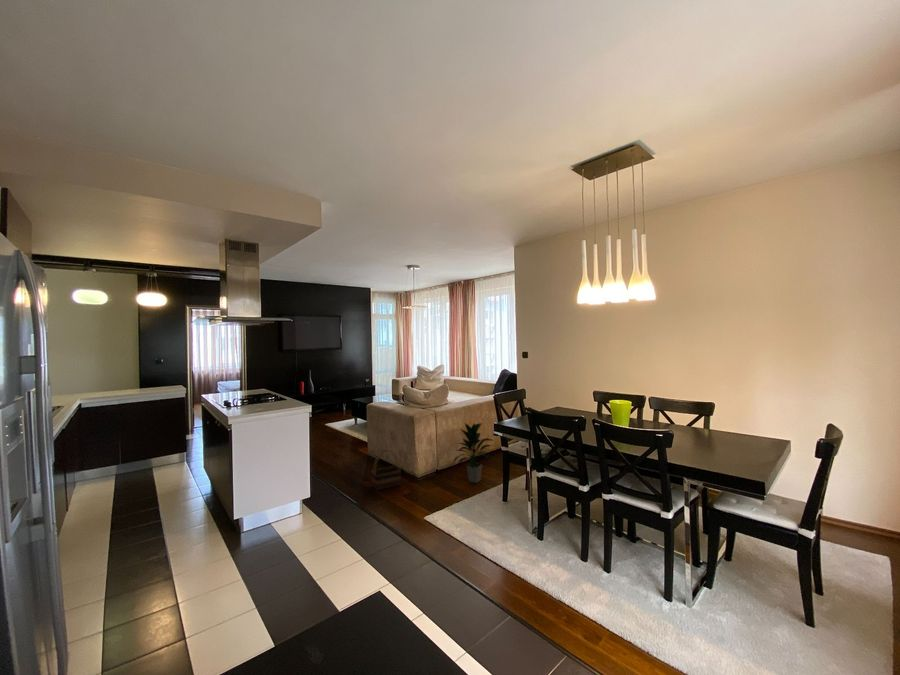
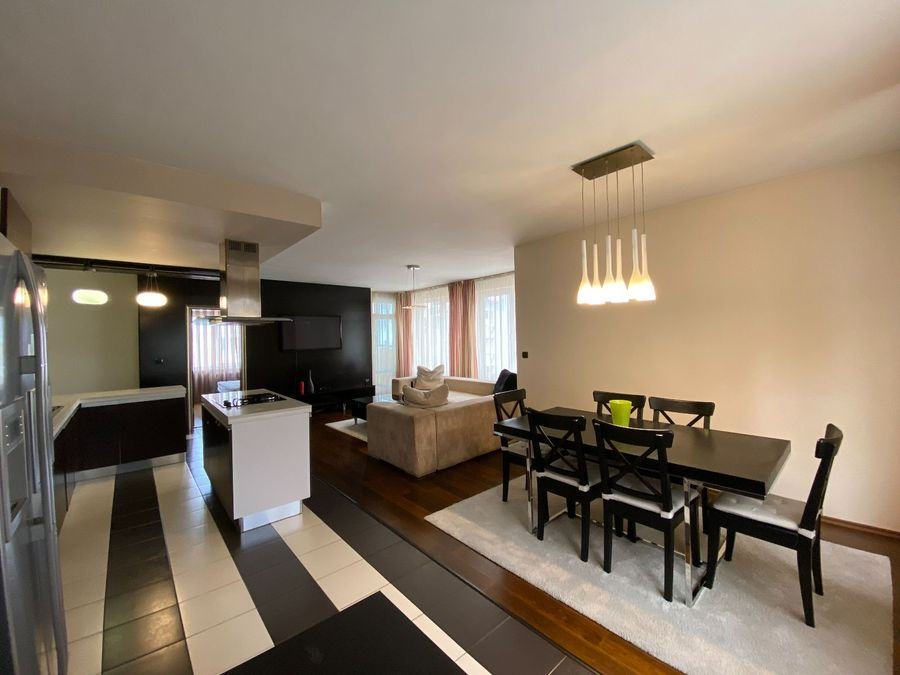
- basket (386, 467)
- indoor plant (472, 450)
